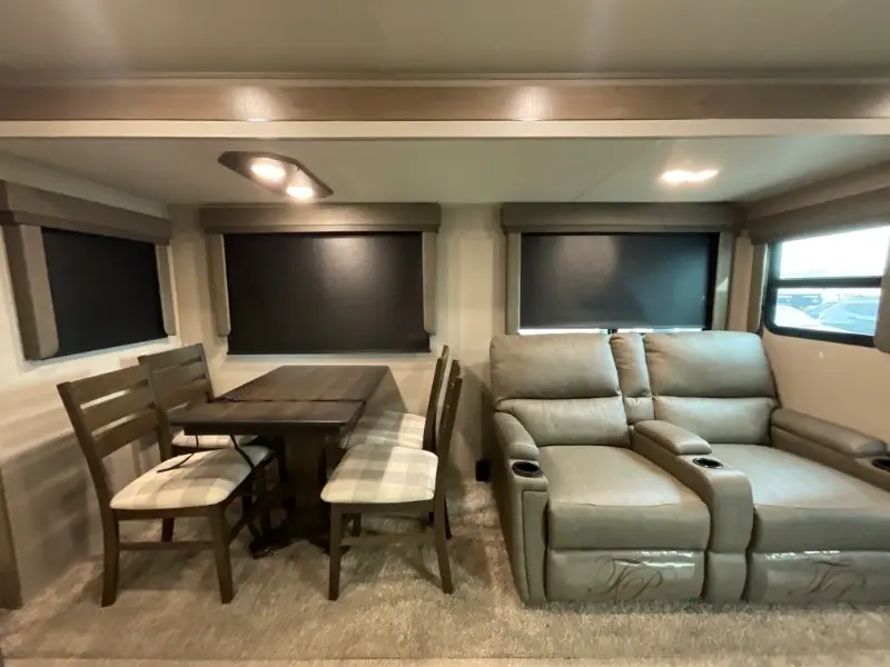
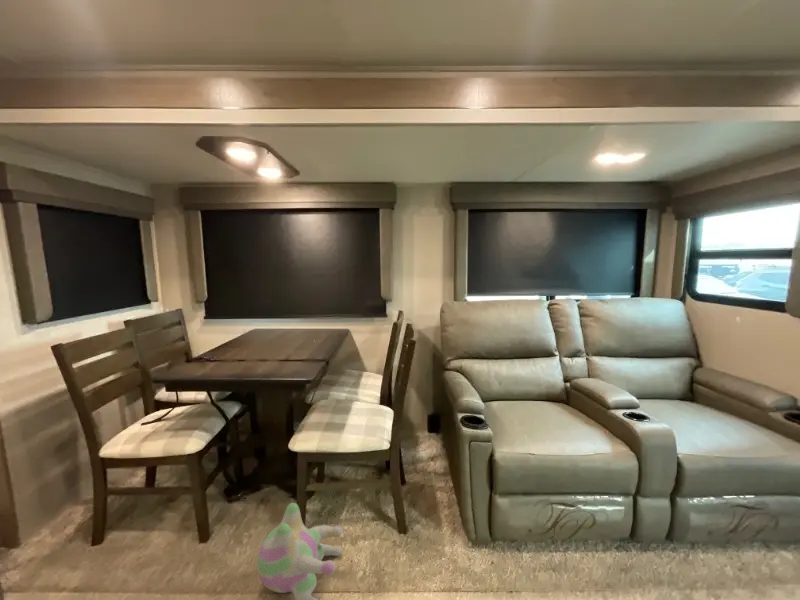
+ plush toy (298, 548)
